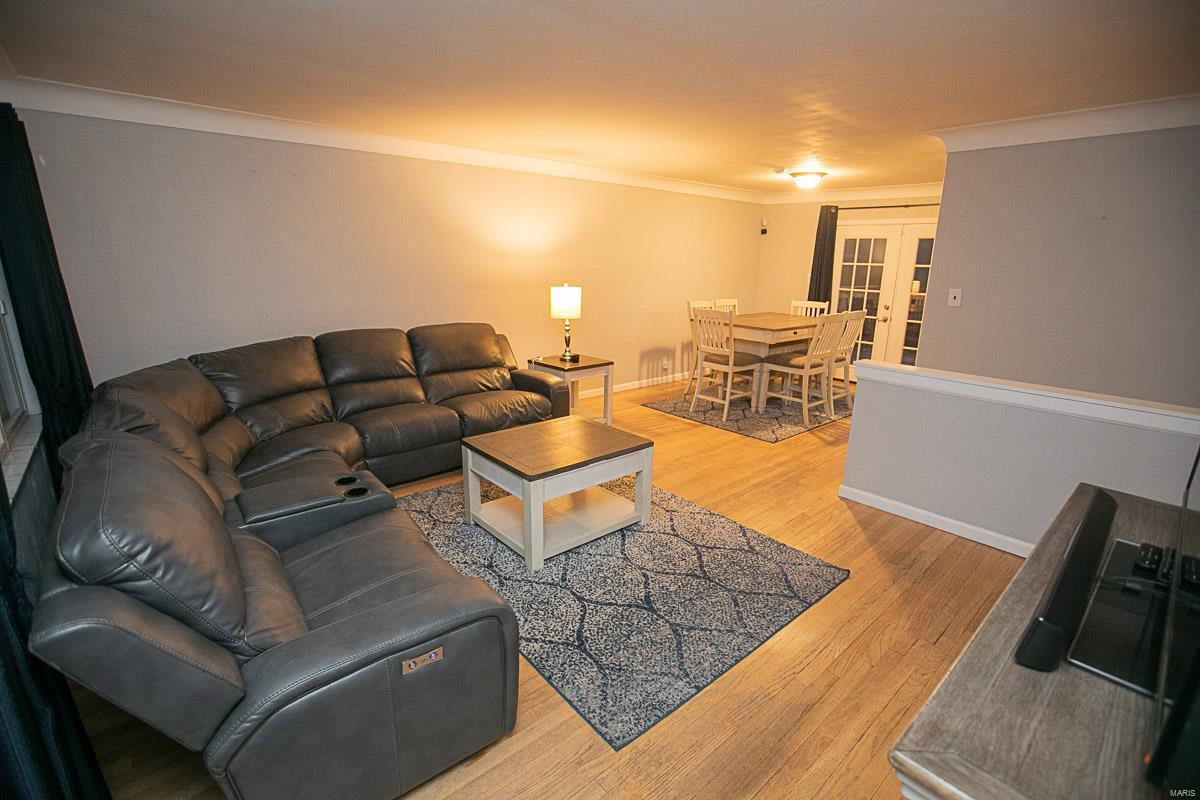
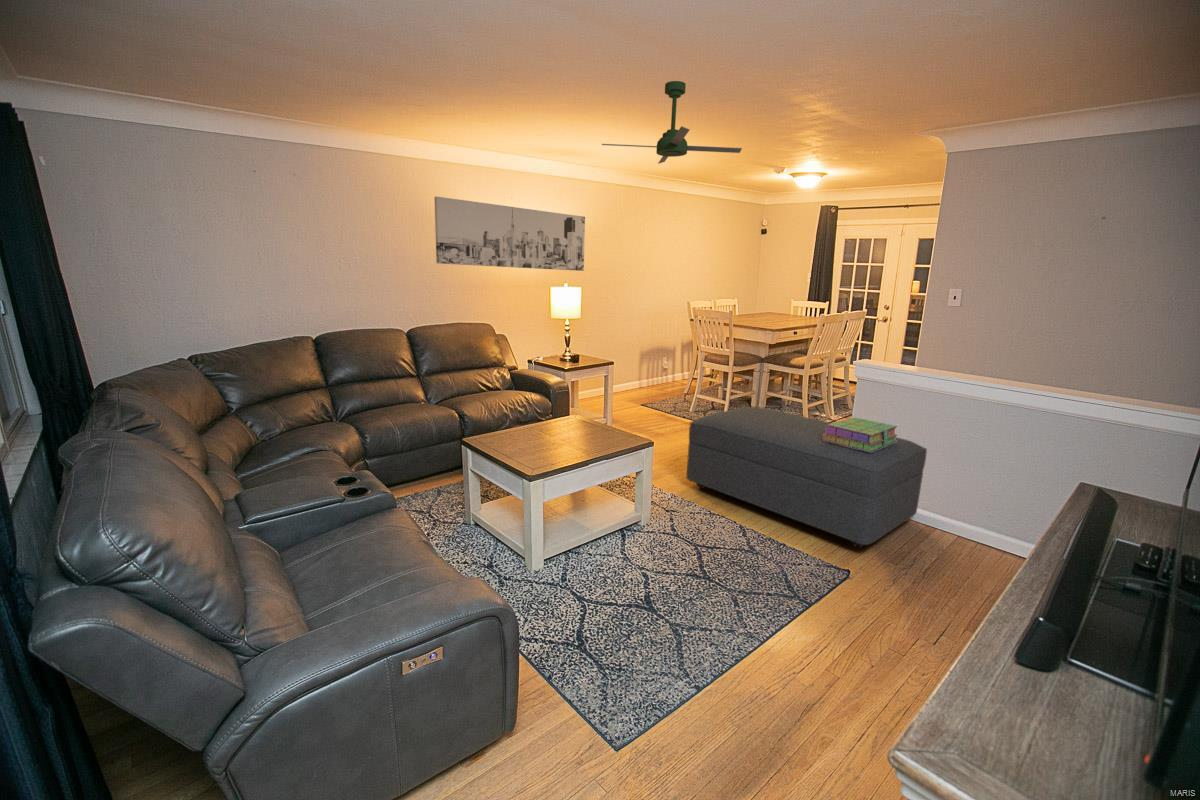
+ ceiling fan (673, 119)
+ wall art (517, 238)
+ stack of books (860, 432)
+ ottoman (797, 464)
